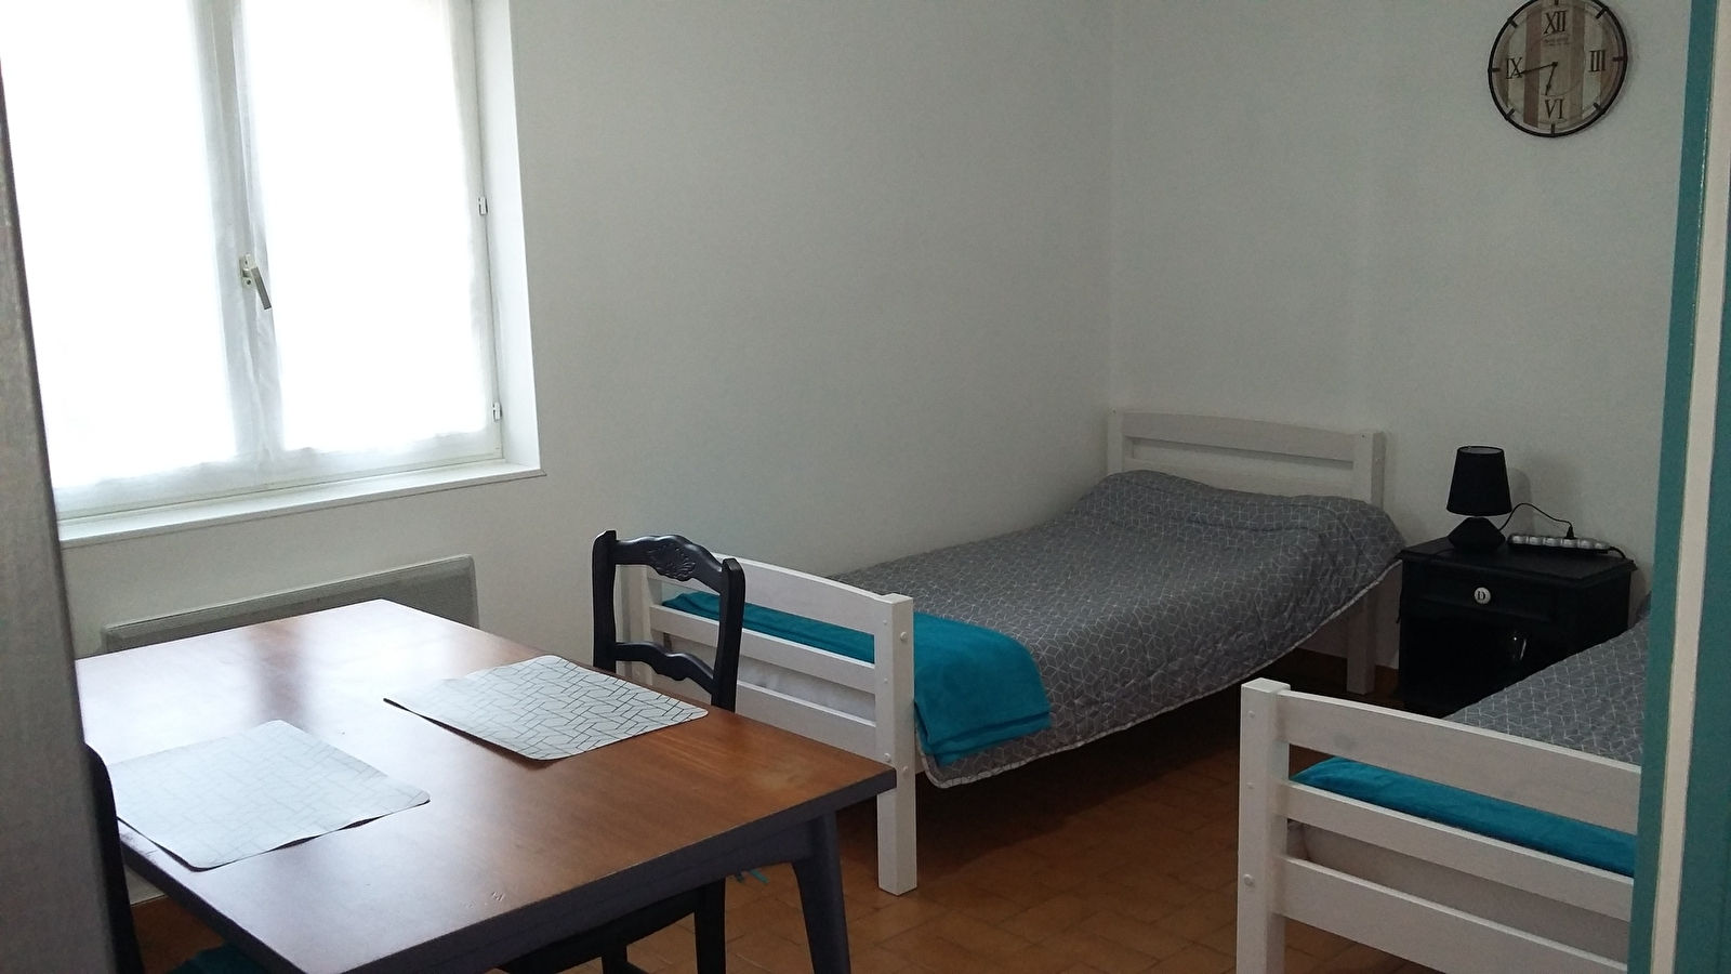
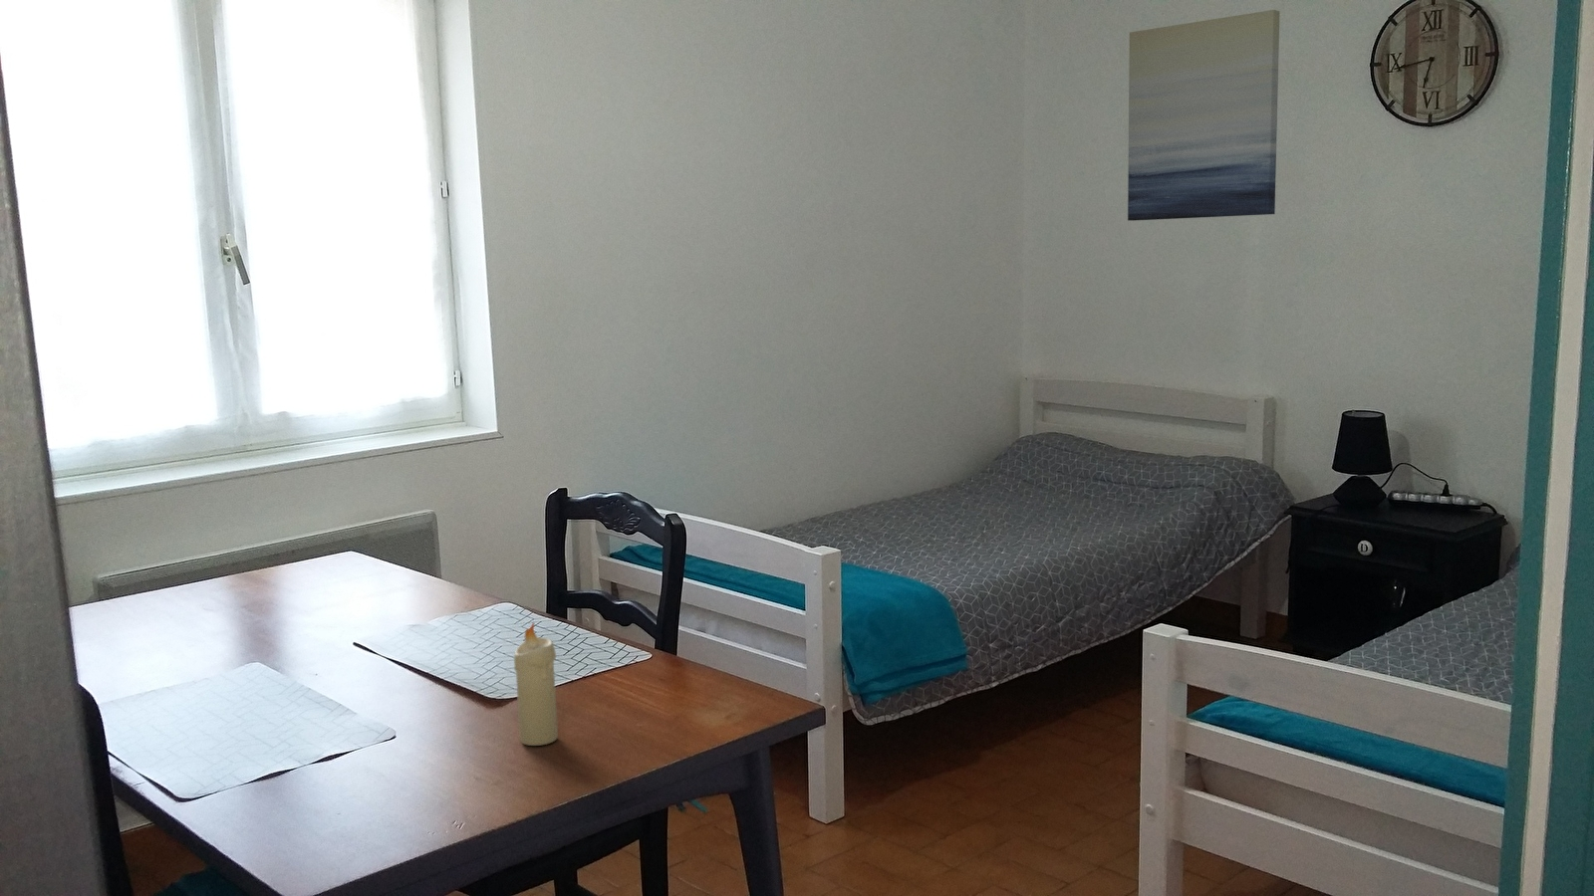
+ wall art (1200, 120)
+ candle (536, 680)
